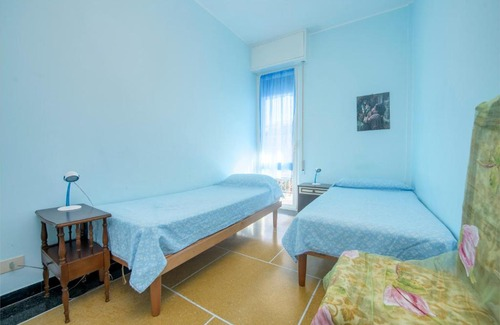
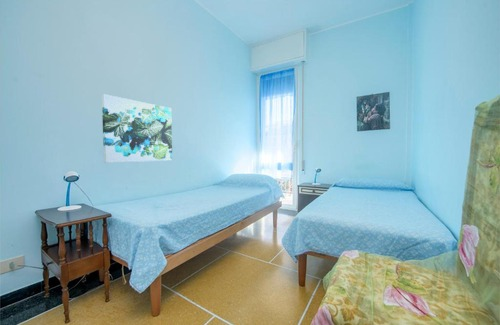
+ wall art (141, 131)
